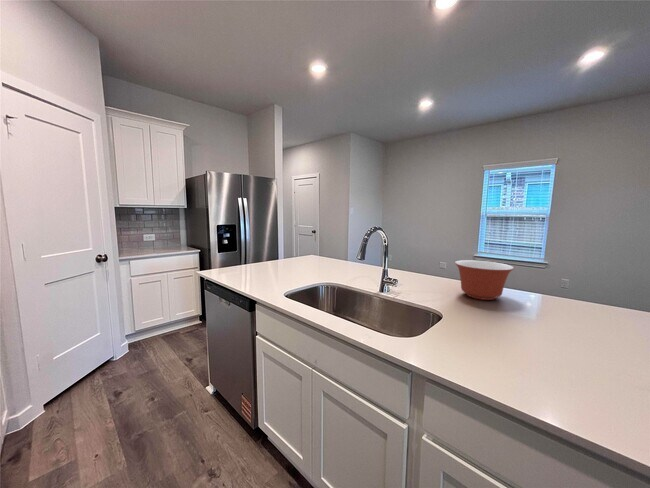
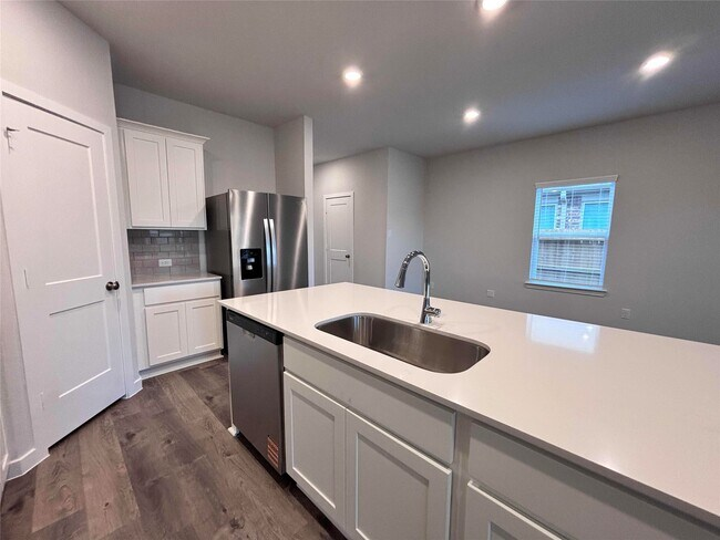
- mixing bowl (481, 280)
